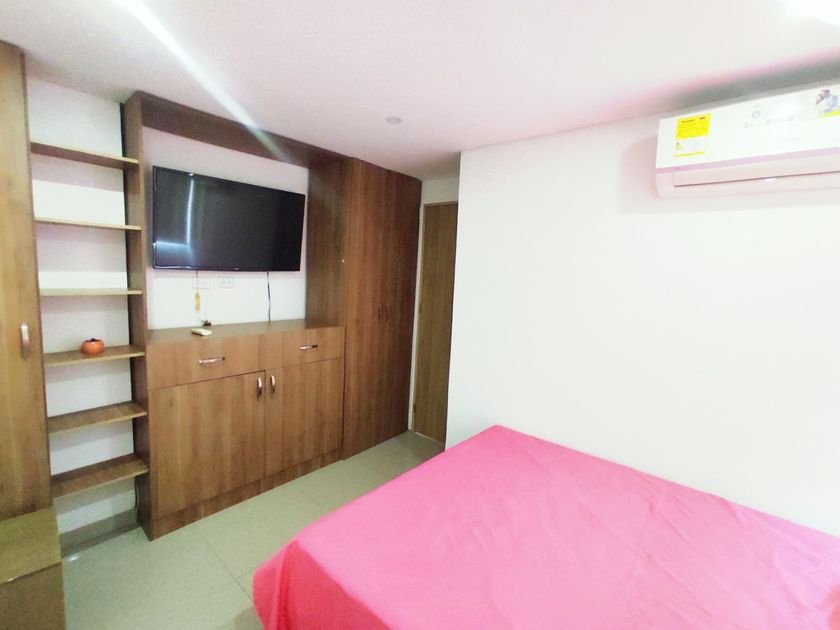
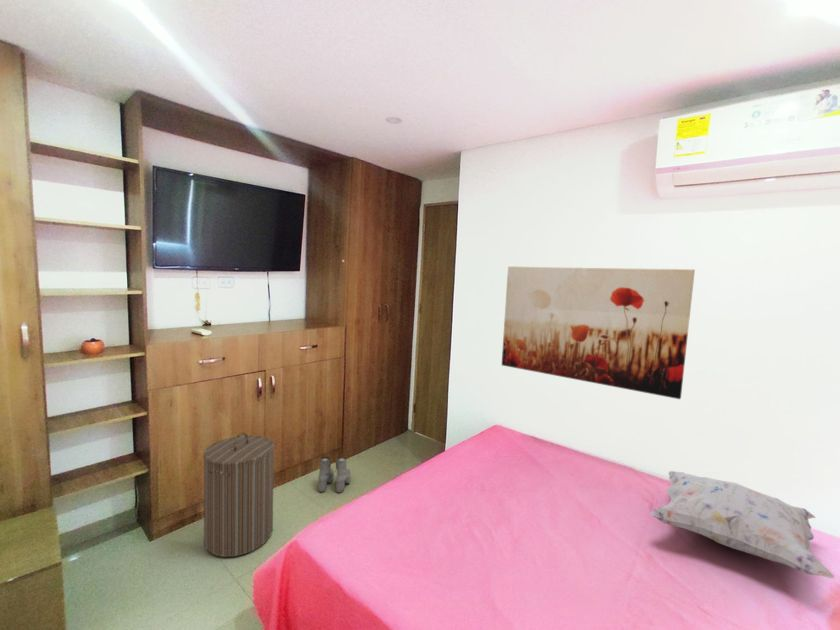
+ decorative pillow (733, 514)
+ boots (335, 470)
+ laundry hamper (239, 485)
+ wall art (584, 324)
